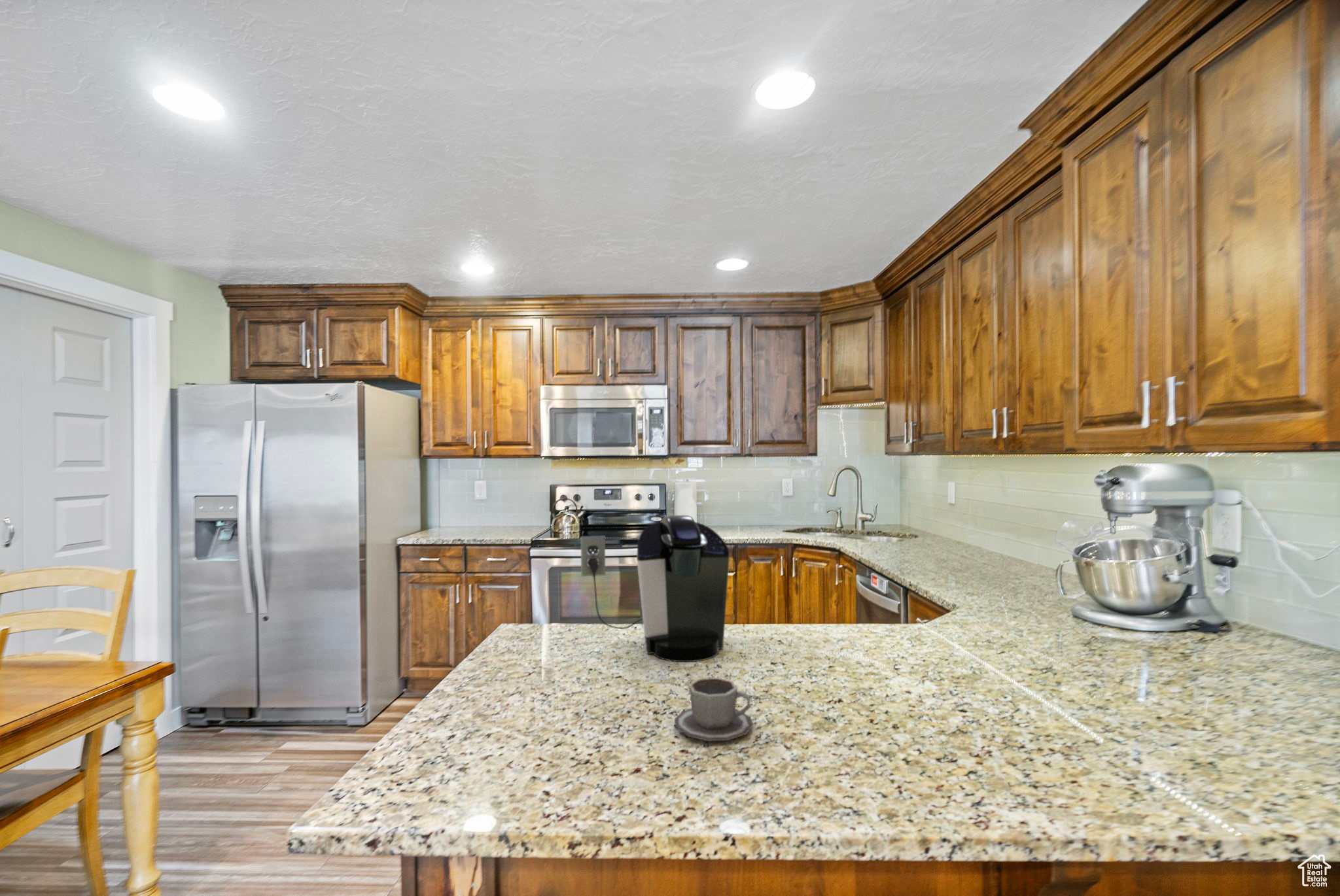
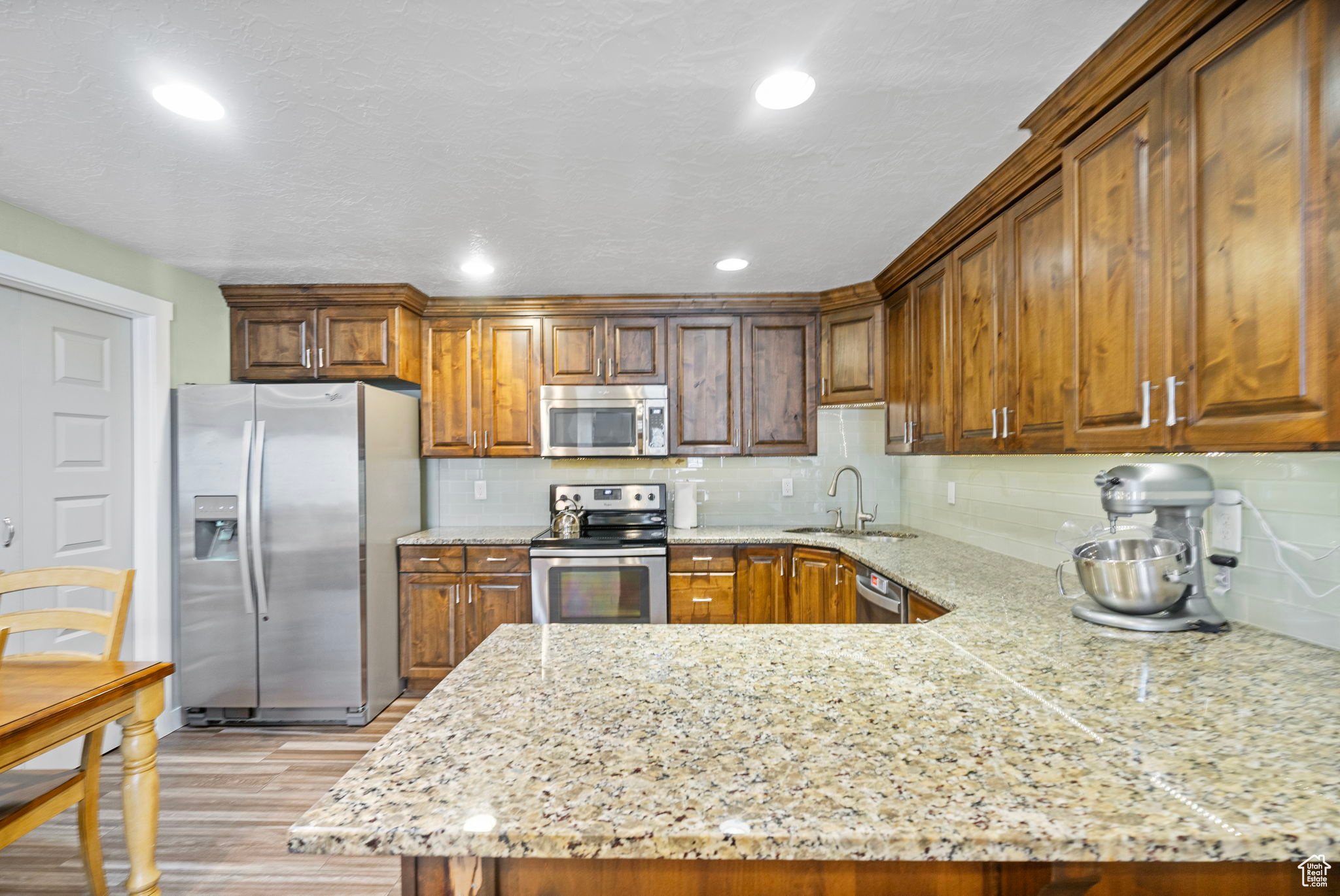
- coffee maker (656, 582)
- cup (713, 706)
